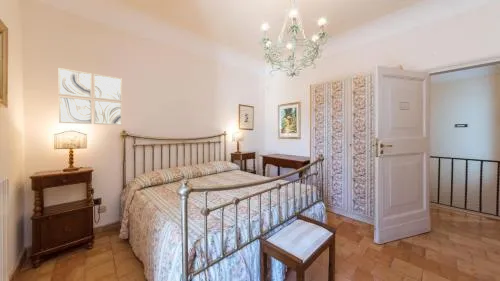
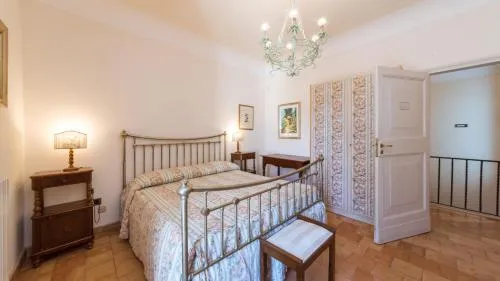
- wall art (91, 99)
